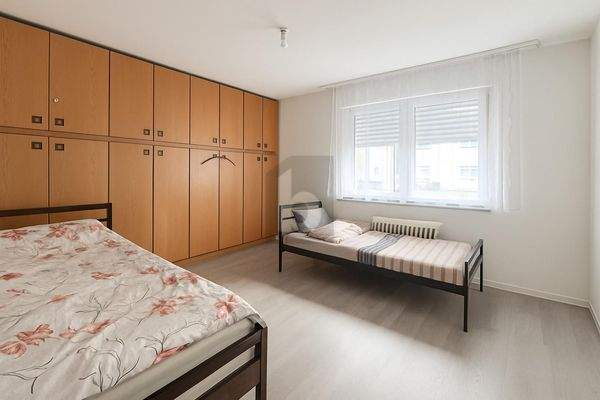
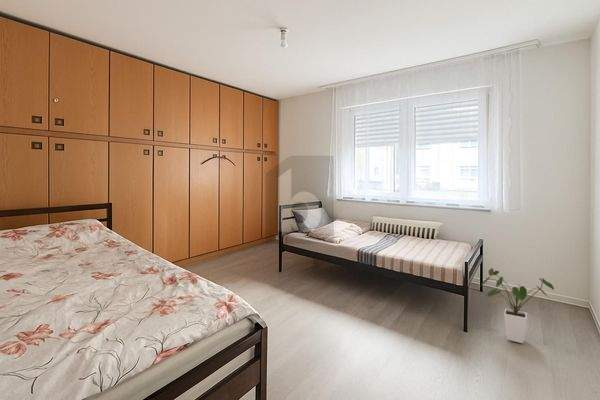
+ house plant (514, 304)
